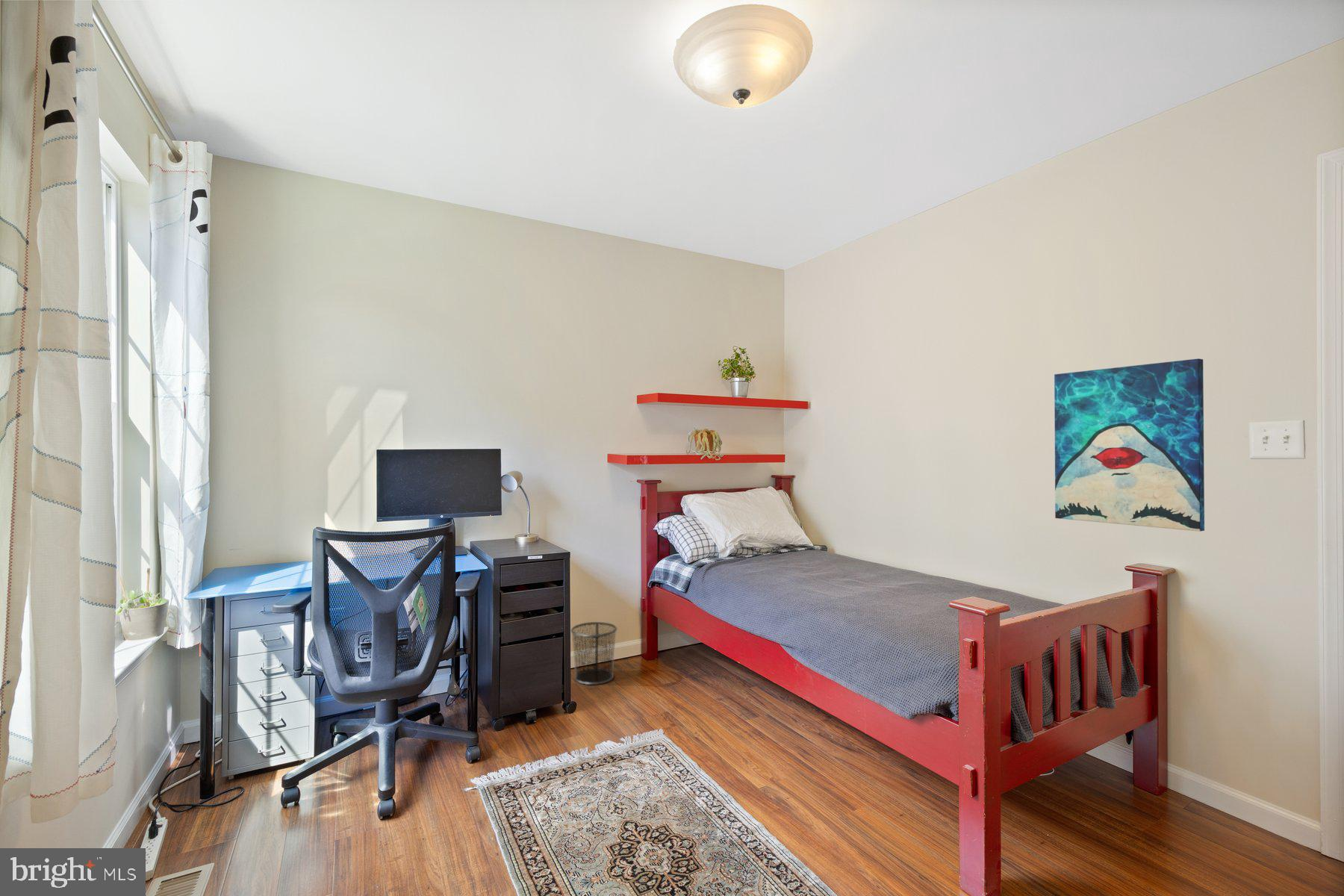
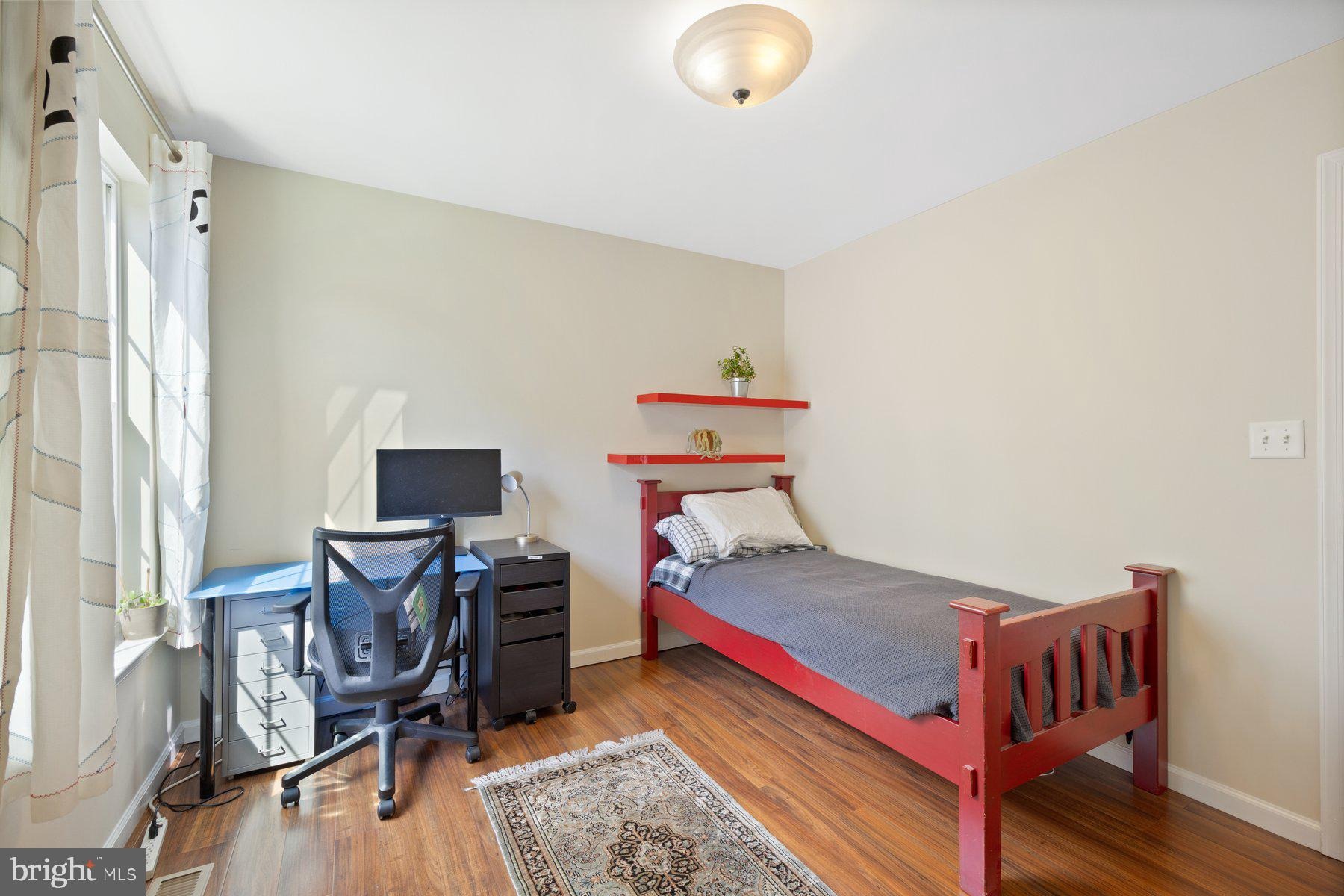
- wall art (1122, 445)
- waste bin (594, 653)
